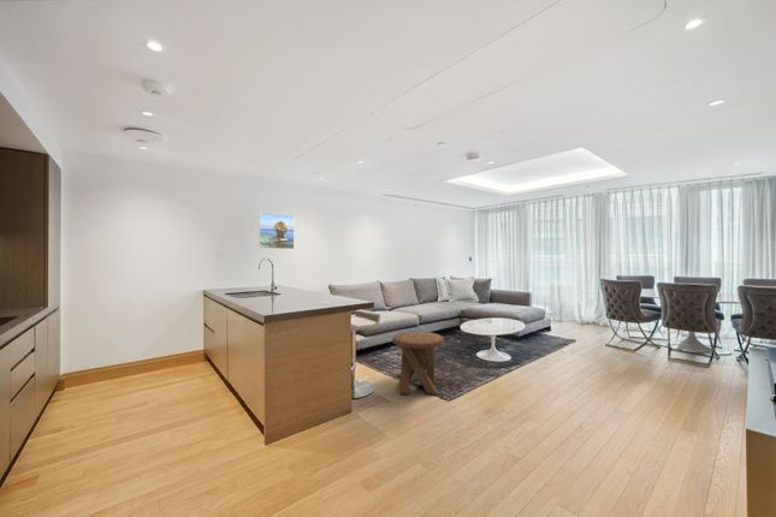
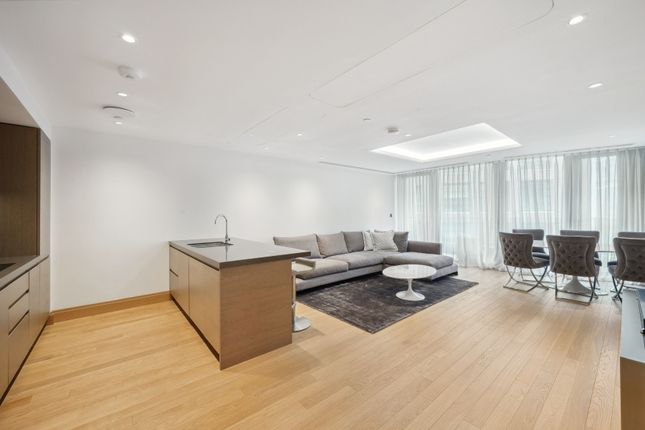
- music stool (417, 362)
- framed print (277, 231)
